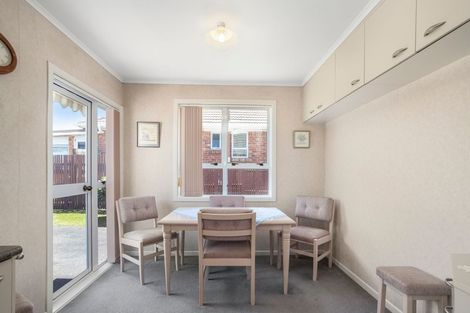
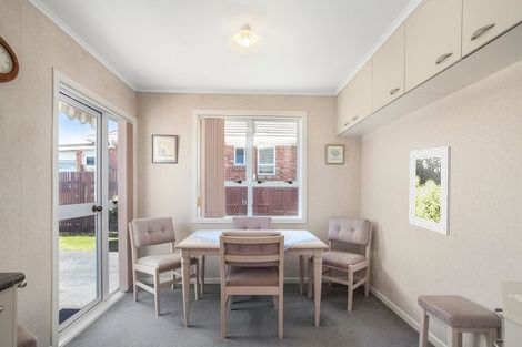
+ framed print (428, 188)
